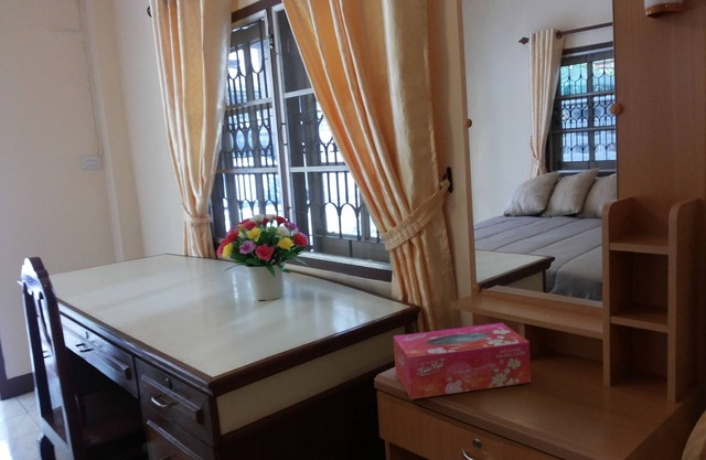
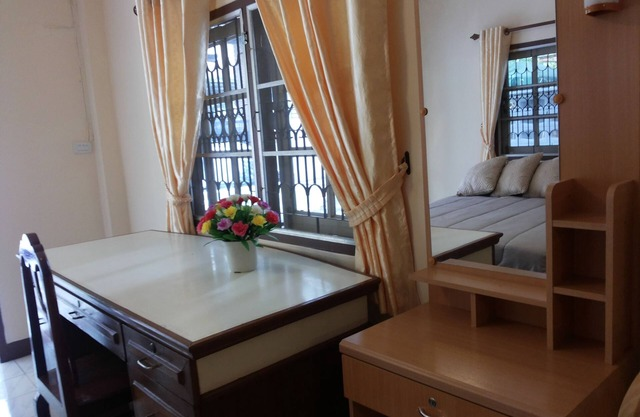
- tissue box (459, 357)
